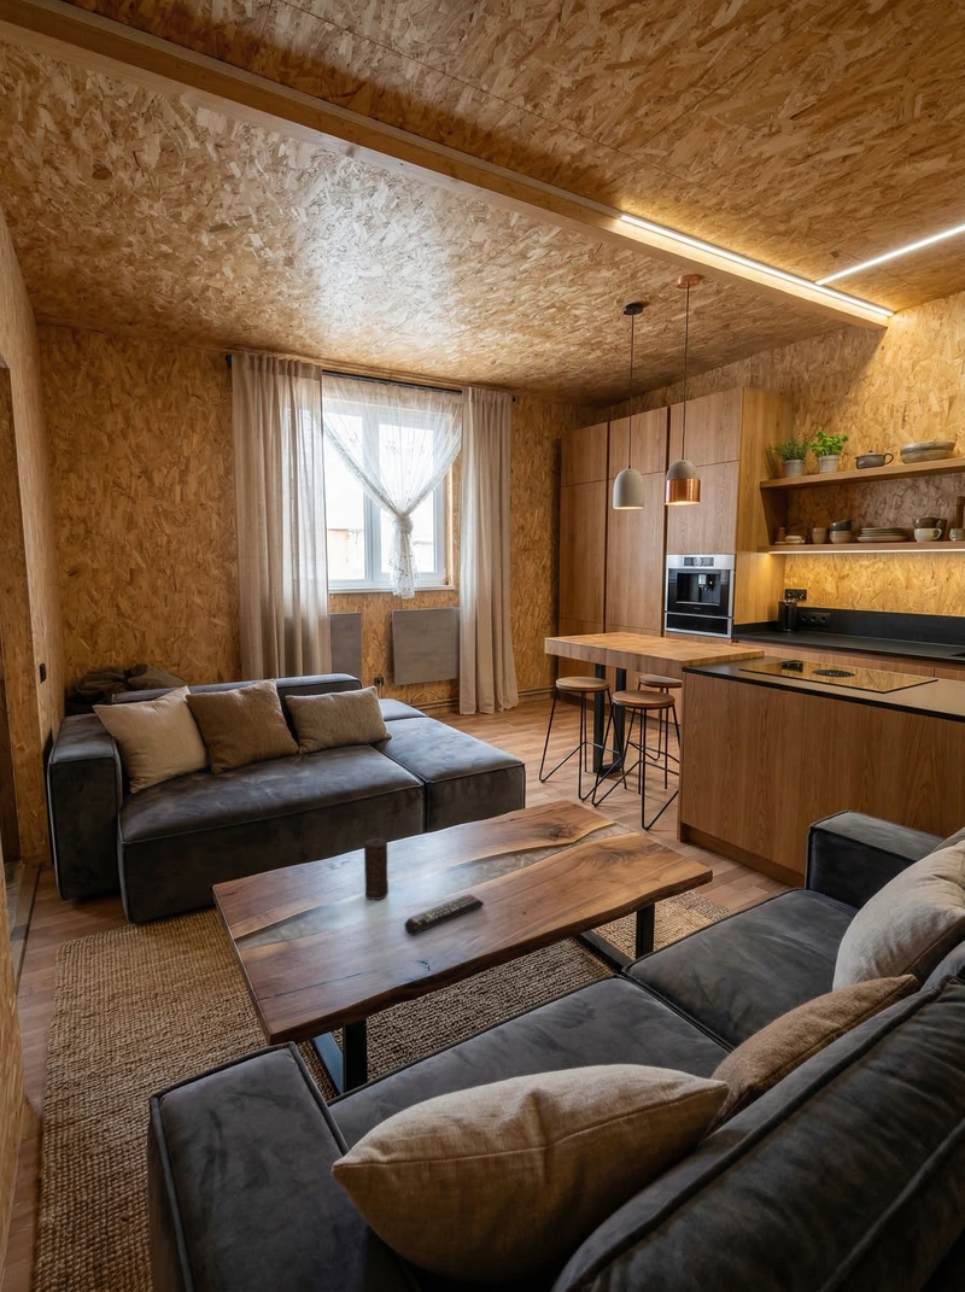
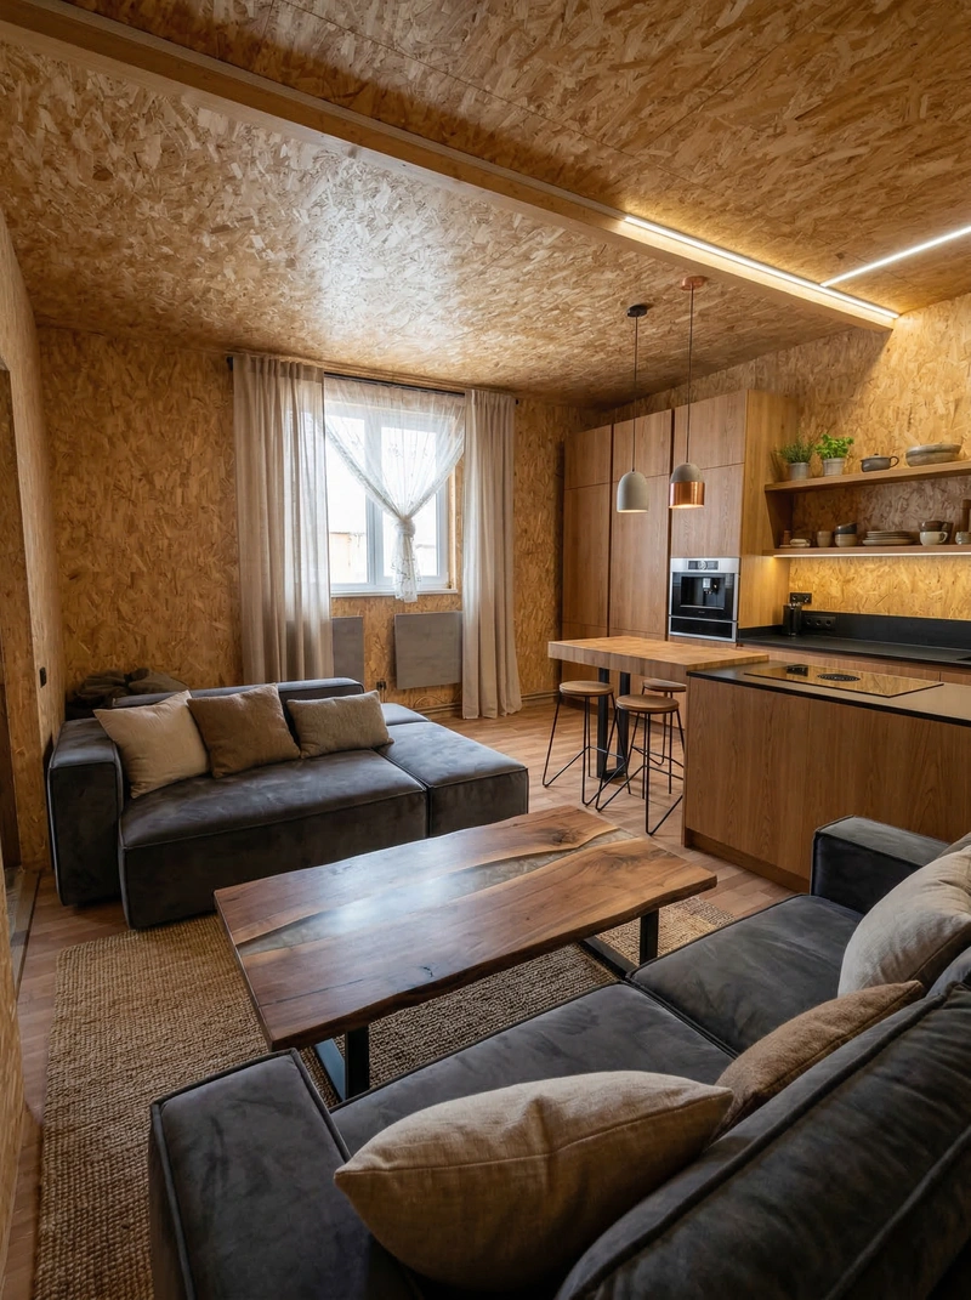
- candle (375, 869)
- remote control (445, 913)
